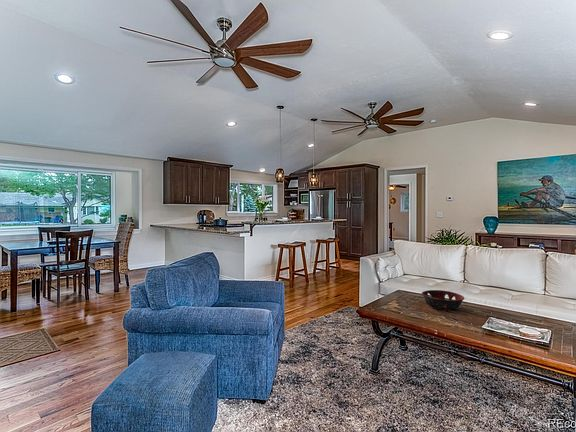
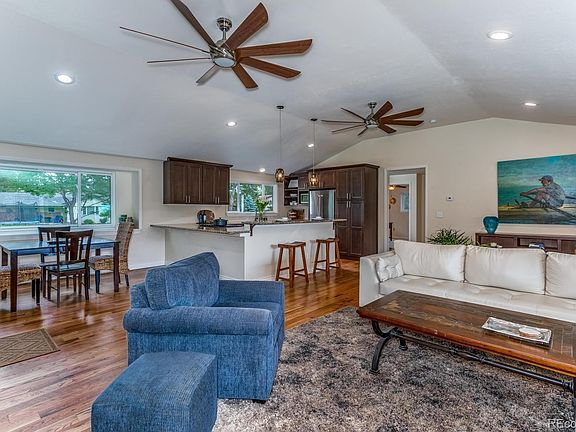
- decorative bowl (442, 300)
